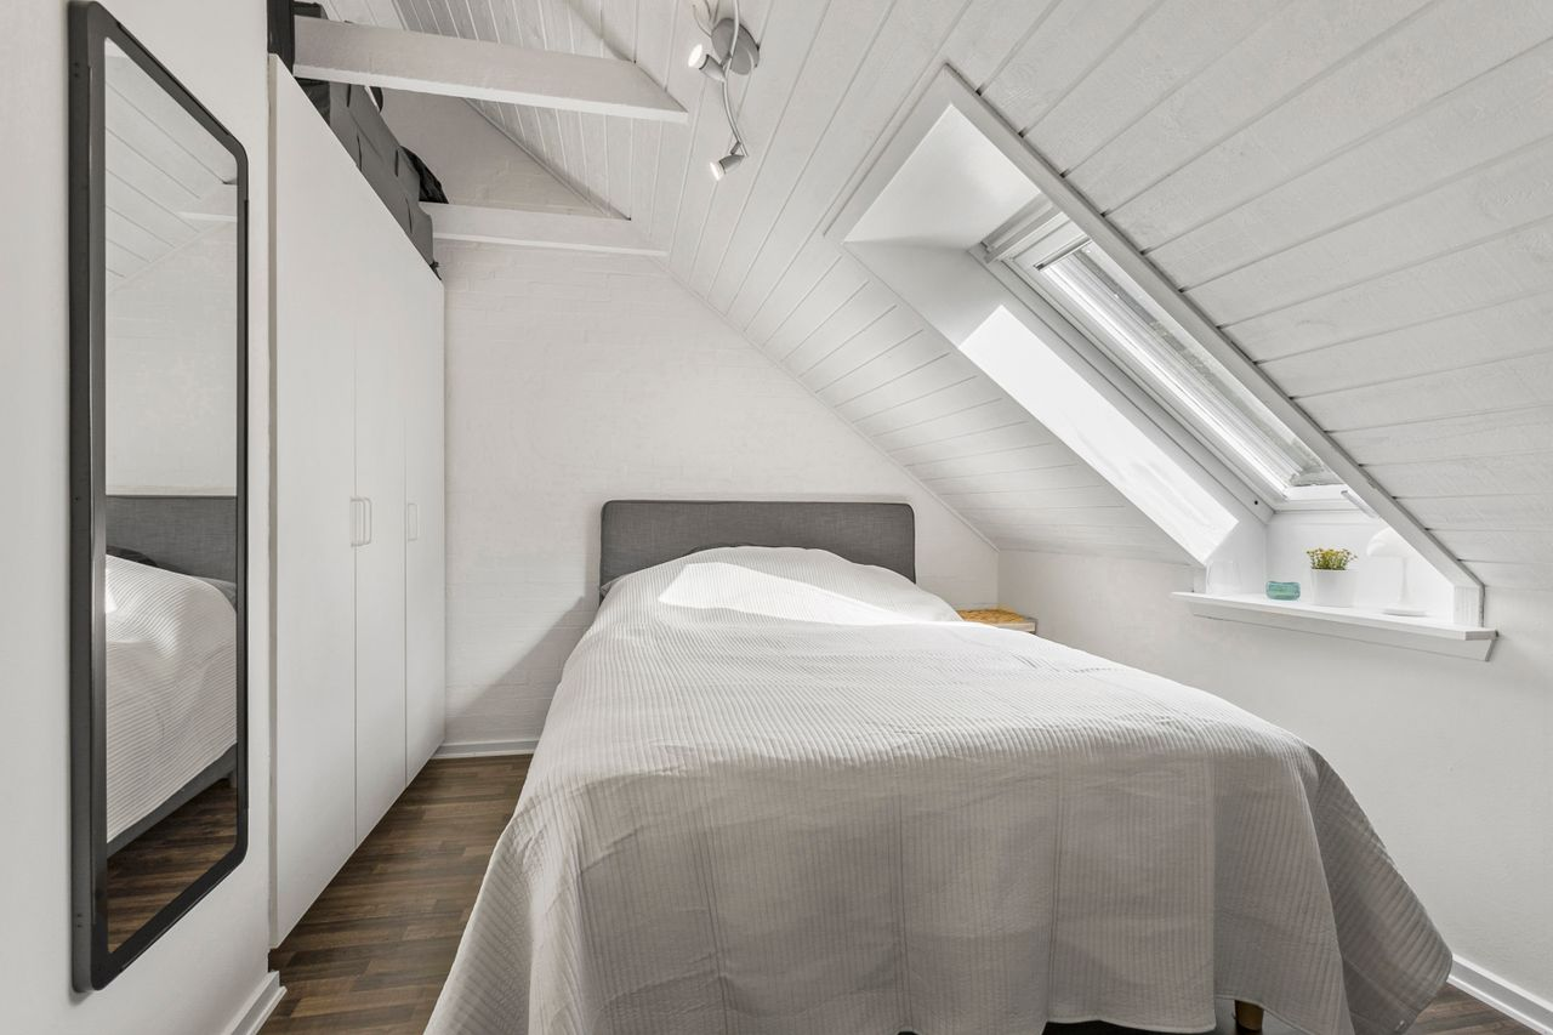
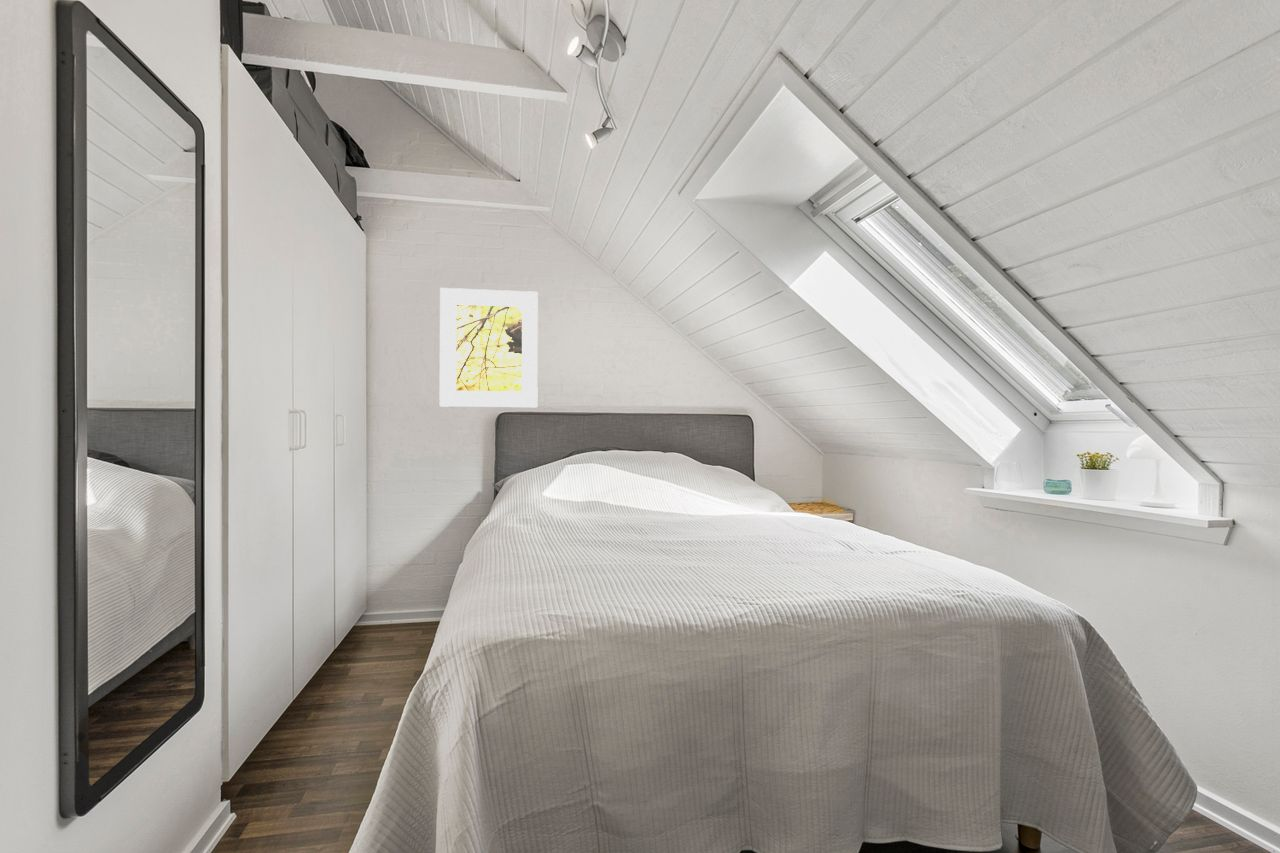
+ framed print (489, 348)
